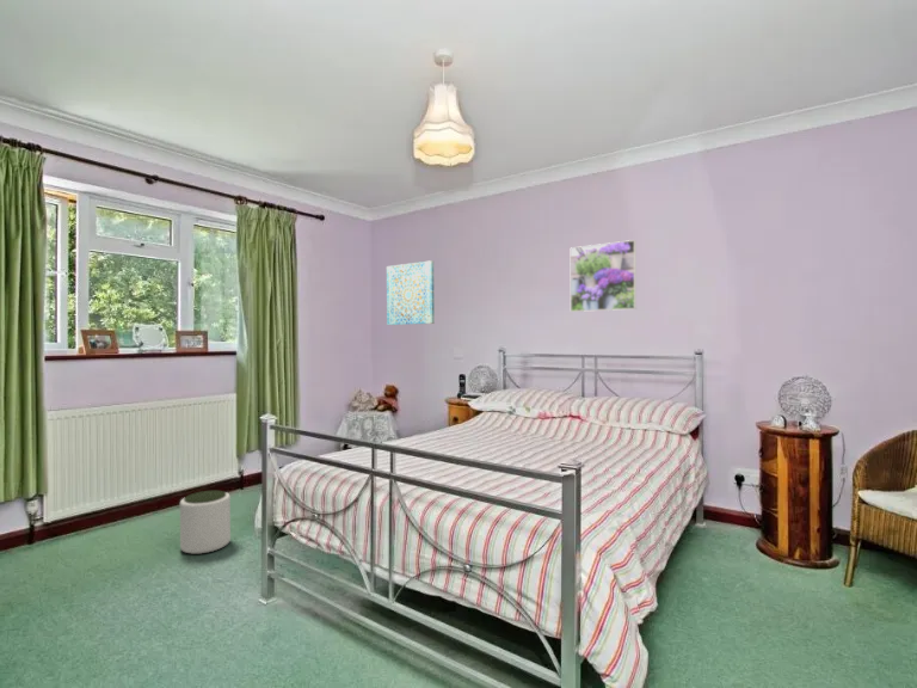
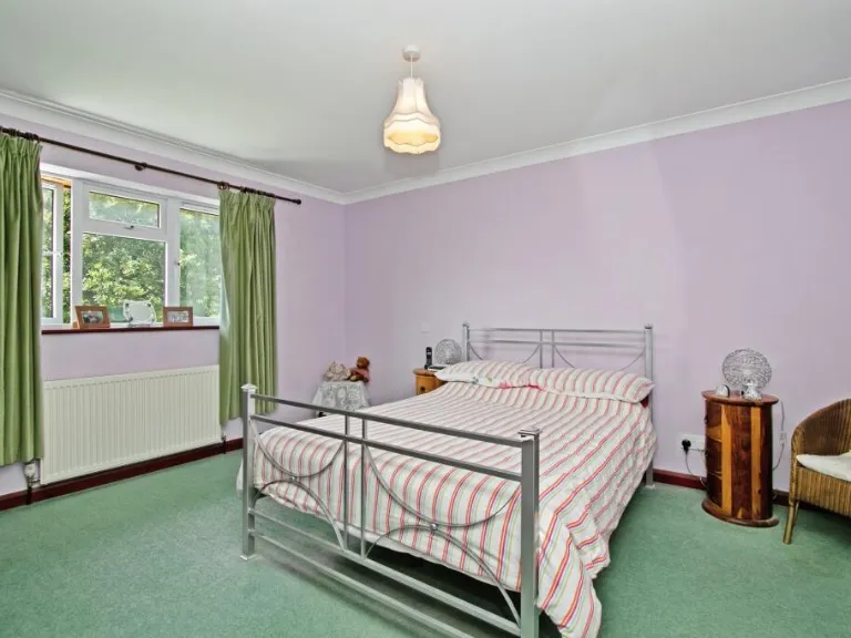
- plant pot (205, 521)
- wall art (410, 294)
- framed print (602, 277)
